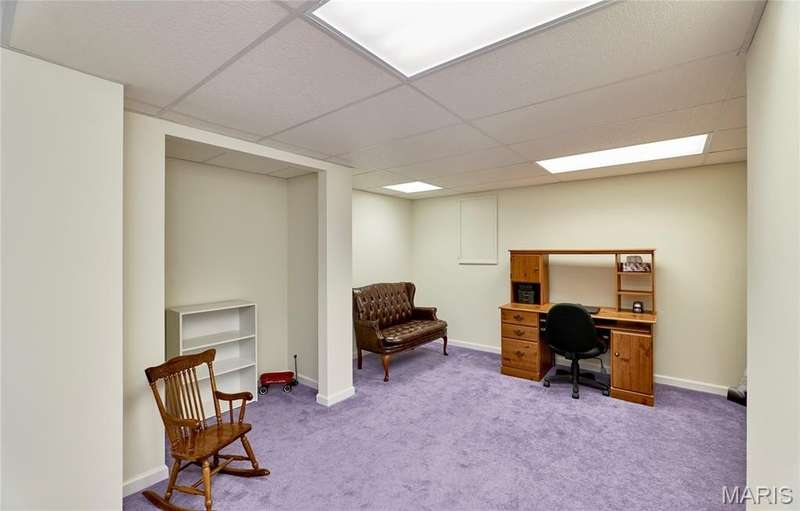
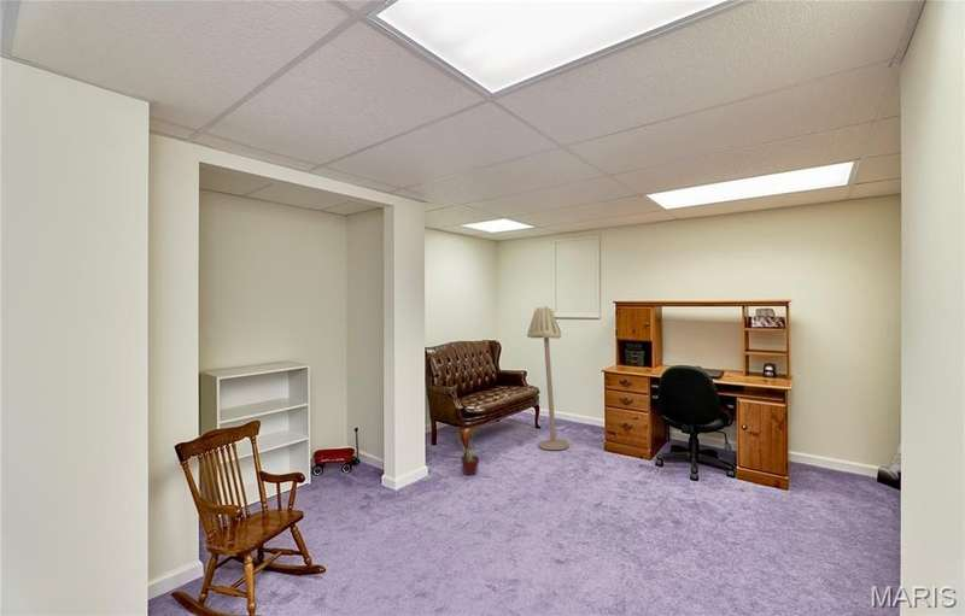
+ potted plant (464, 451)
+ floor lamp (546, 374)
